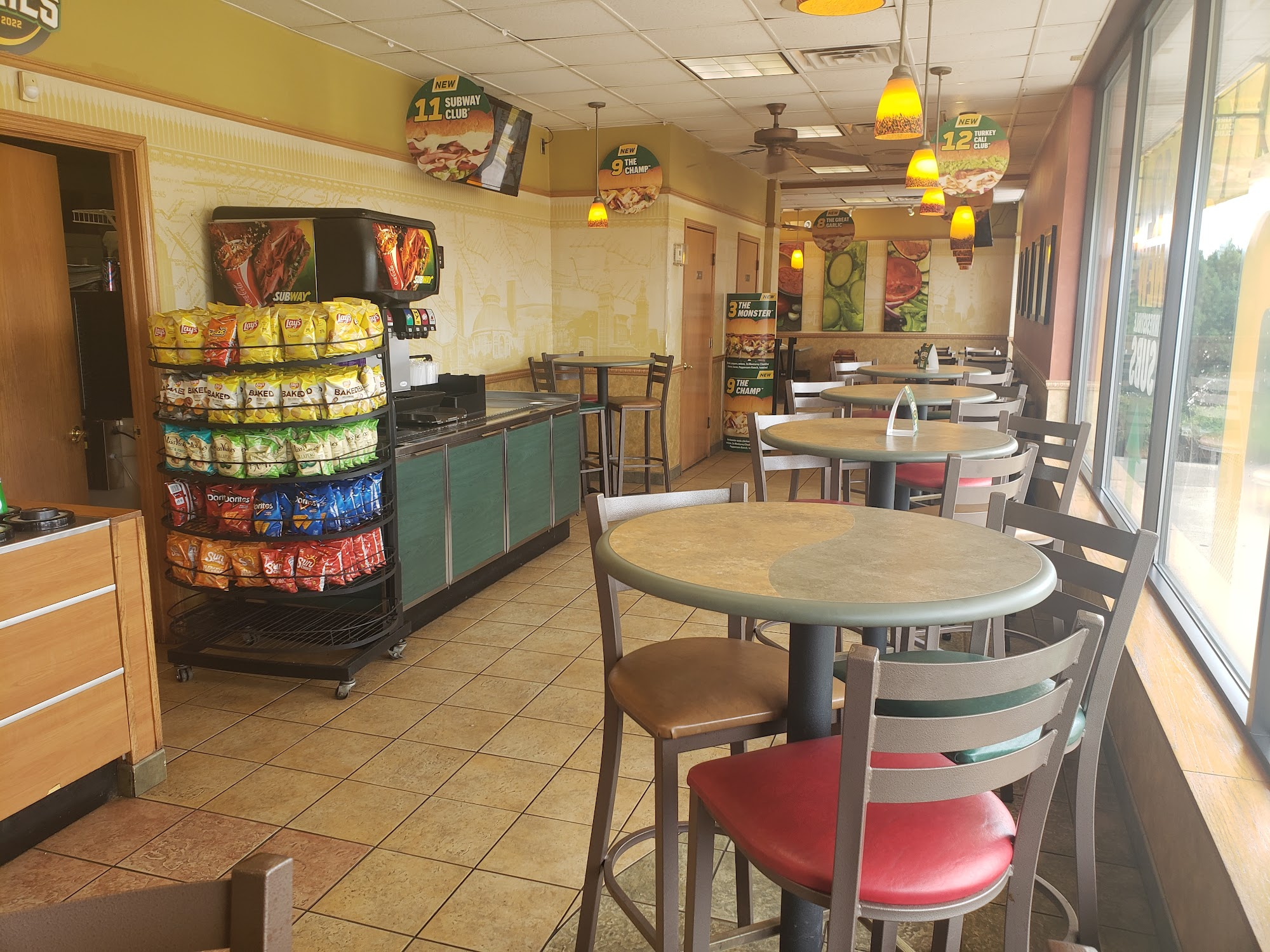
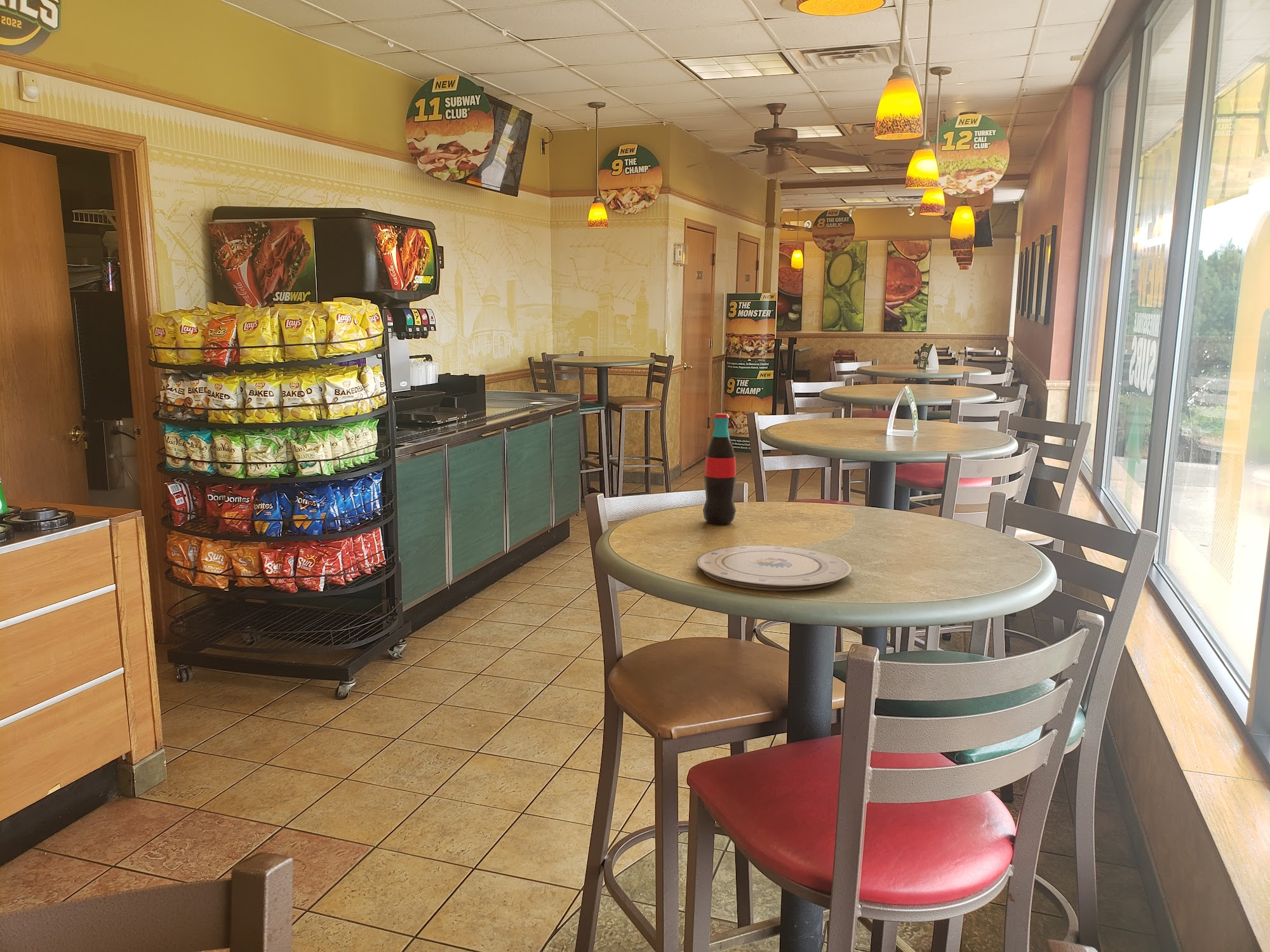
+ plate (772, 567)
+ soda bottle (720, 468)
